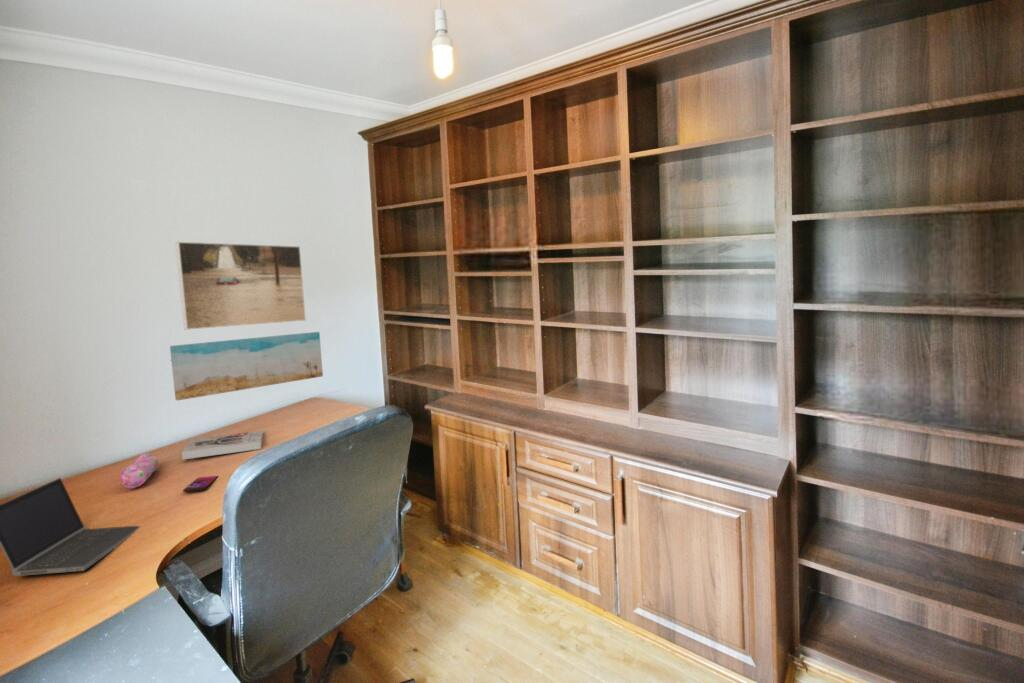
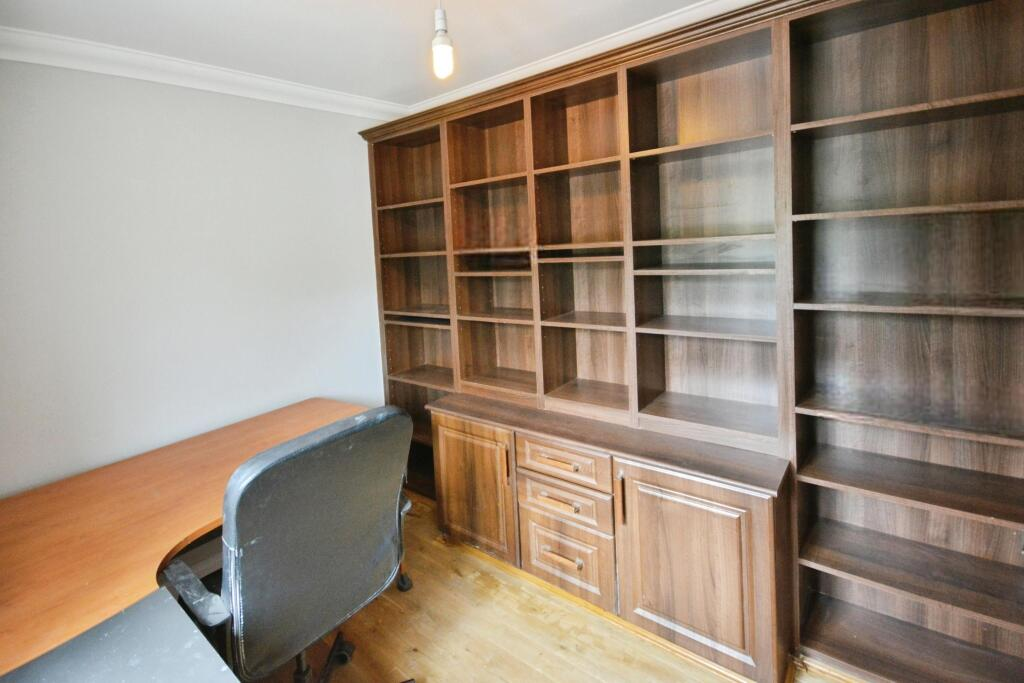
- smartphone (201, 483)
- pencil case (140, 469)
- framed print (246, 284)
- wall art (253, 362)
- laptop computer (70, 521)
- book (225, 443)
